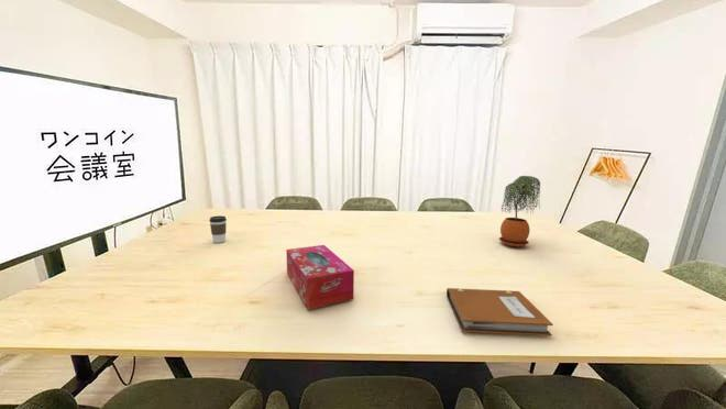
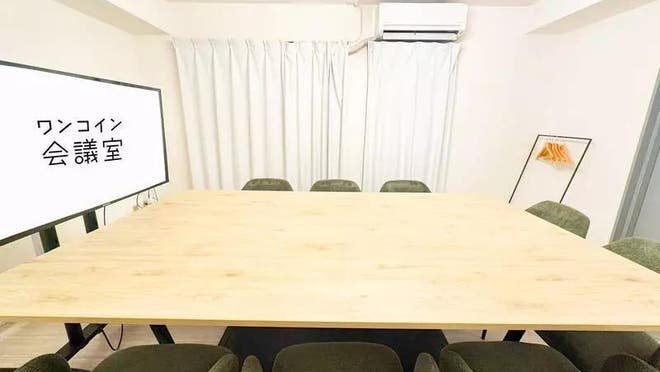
- tissue box (317, 272)
- notebook (495, 308)
- potted plant (519, 210)
- coffee cup (218, 229)
